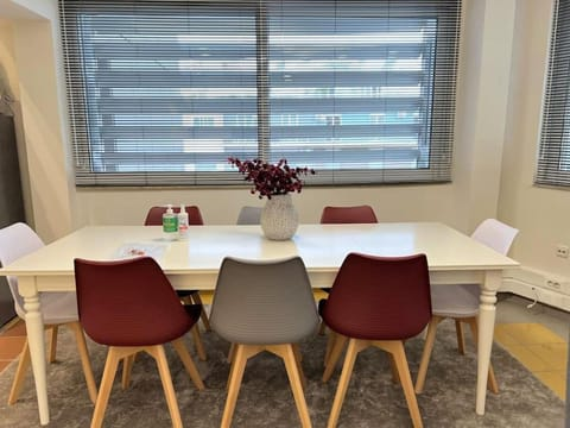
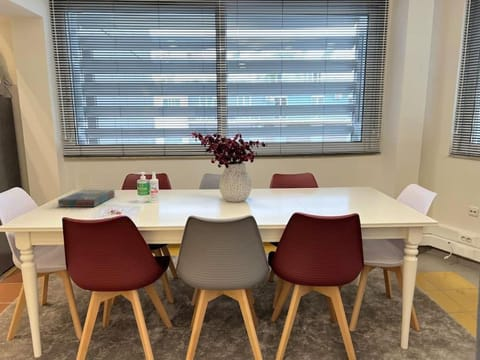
+ board game (88, 197)
